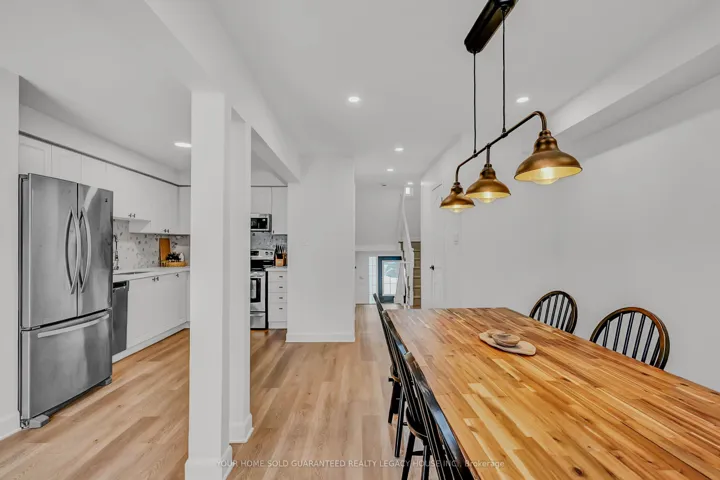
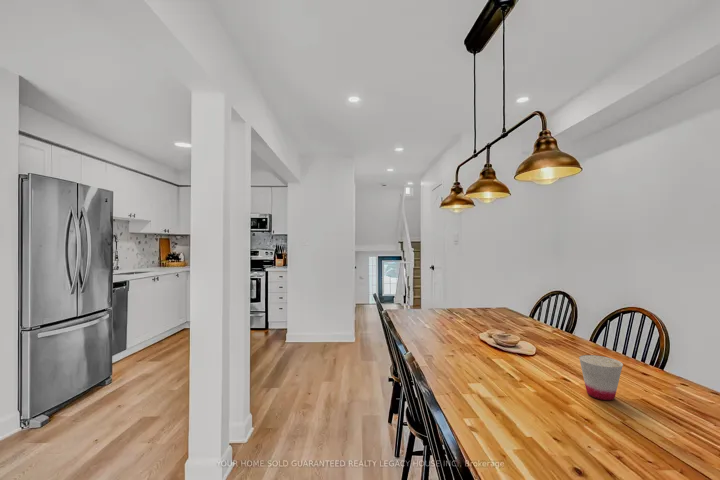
+ cup (600, 378)
